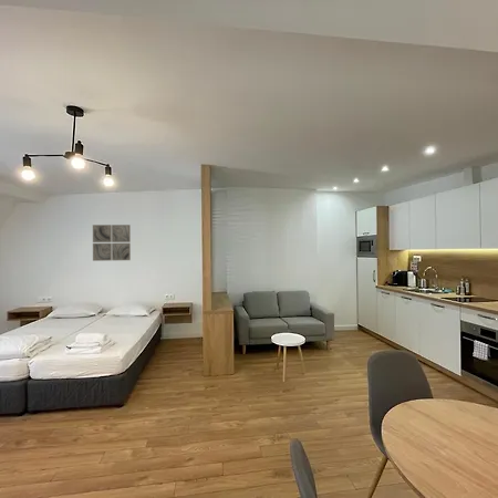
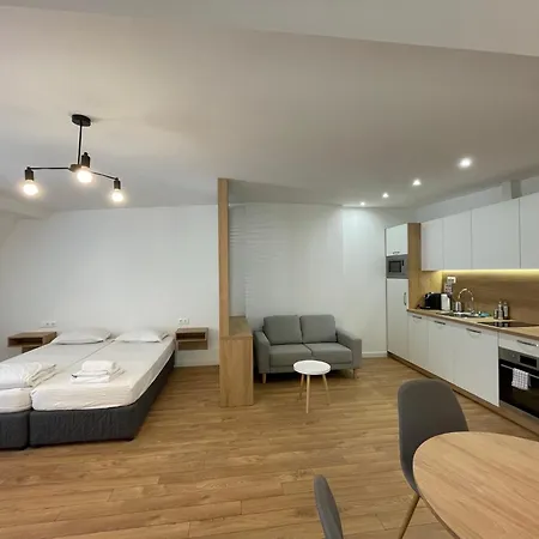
- wall art (111, 241)
